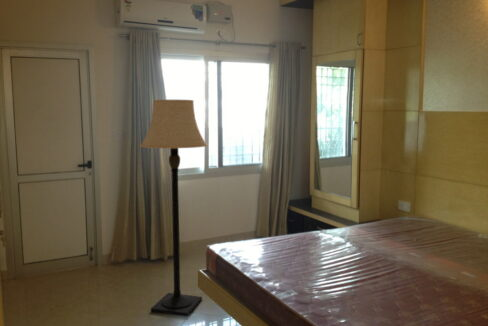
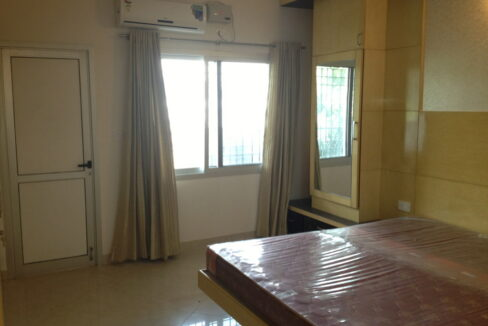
- lamp (175, 205)
